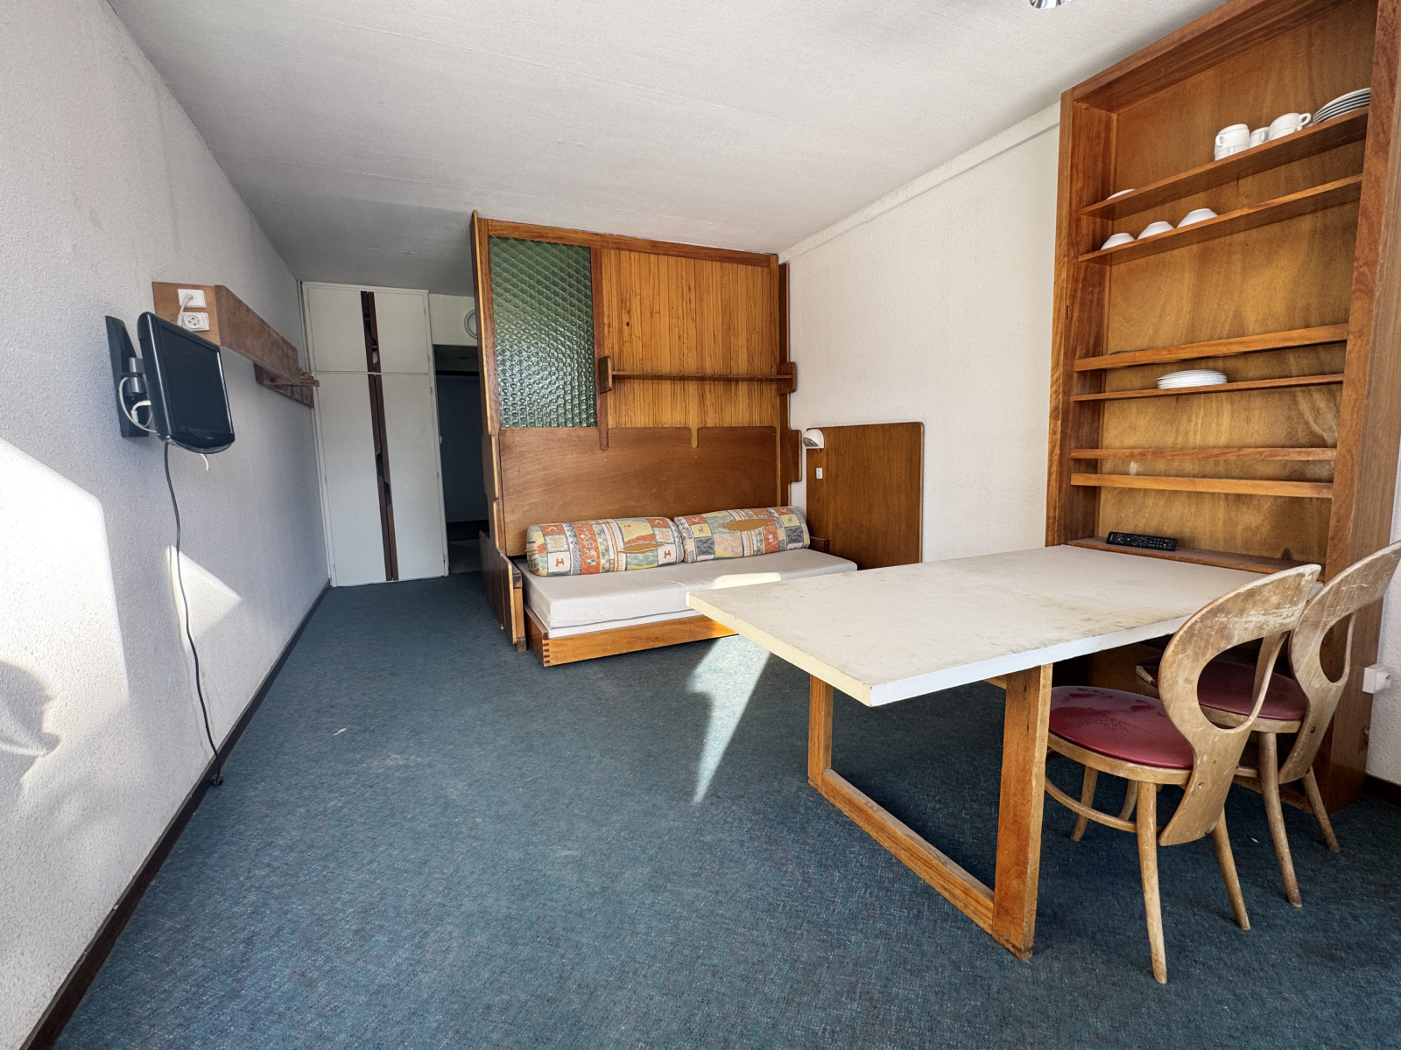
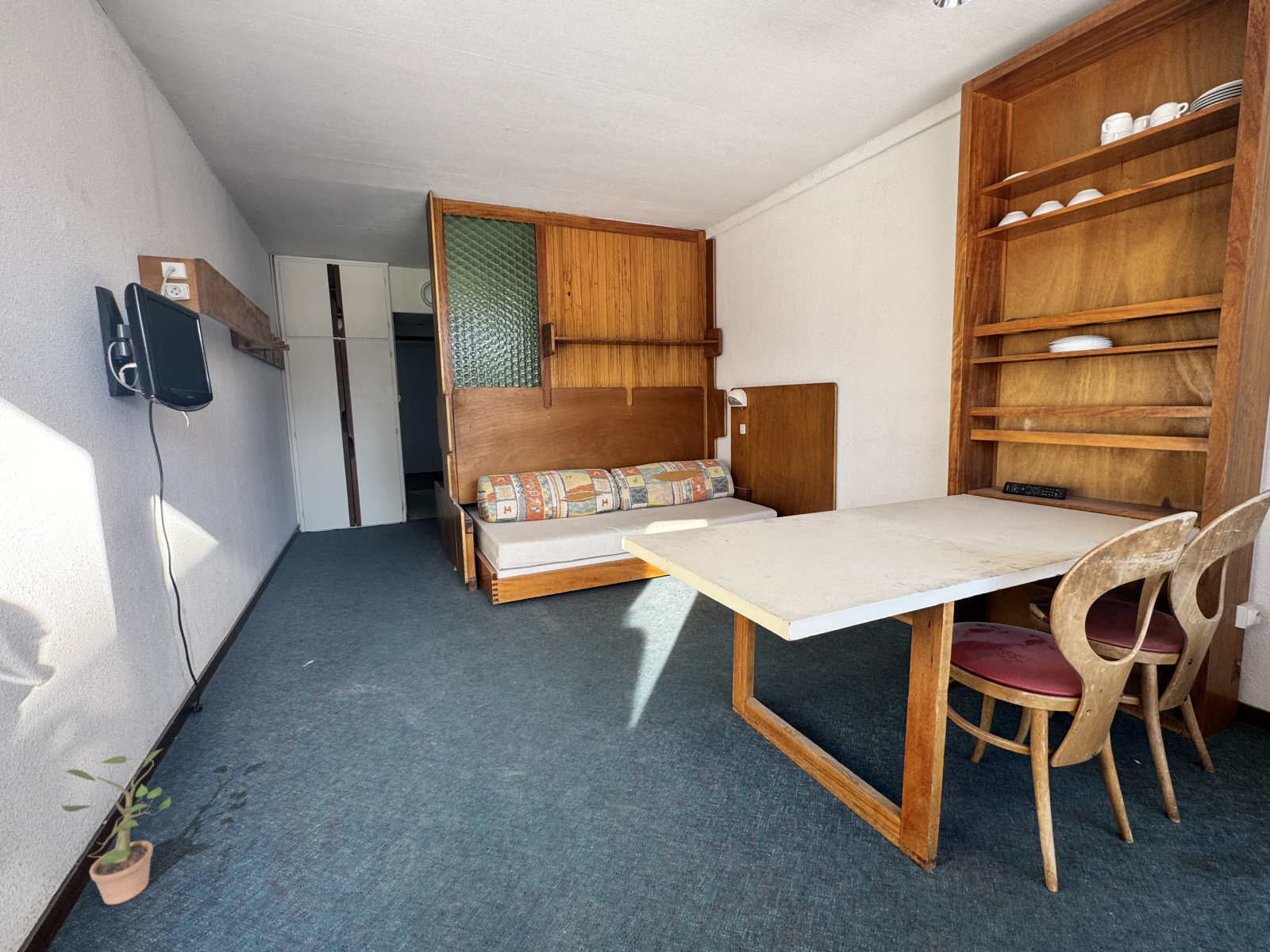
+ potted plant (125, 818)
